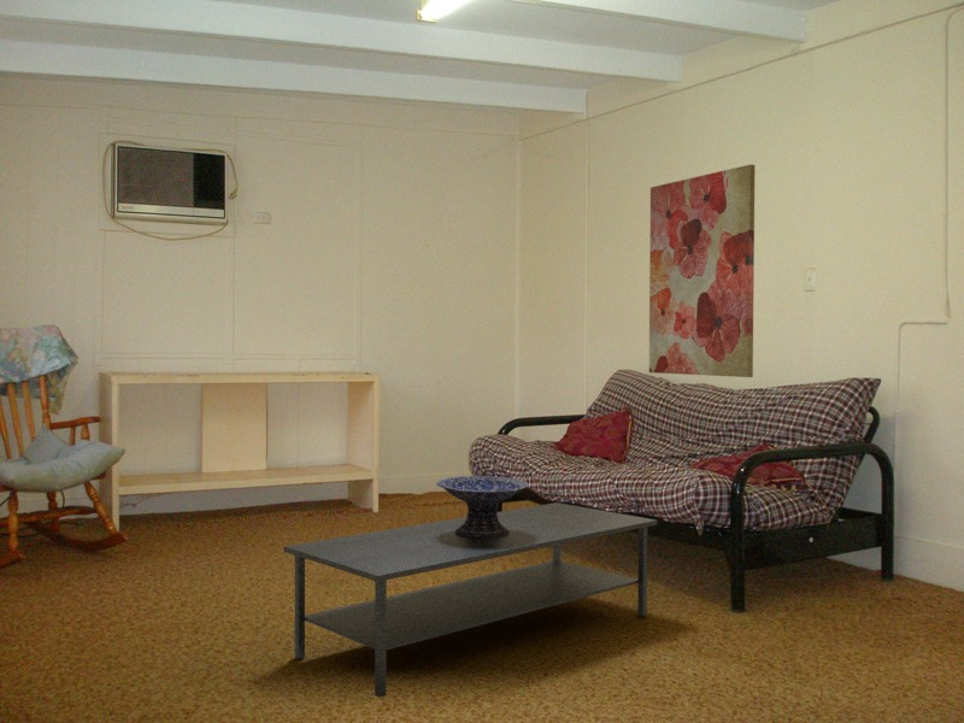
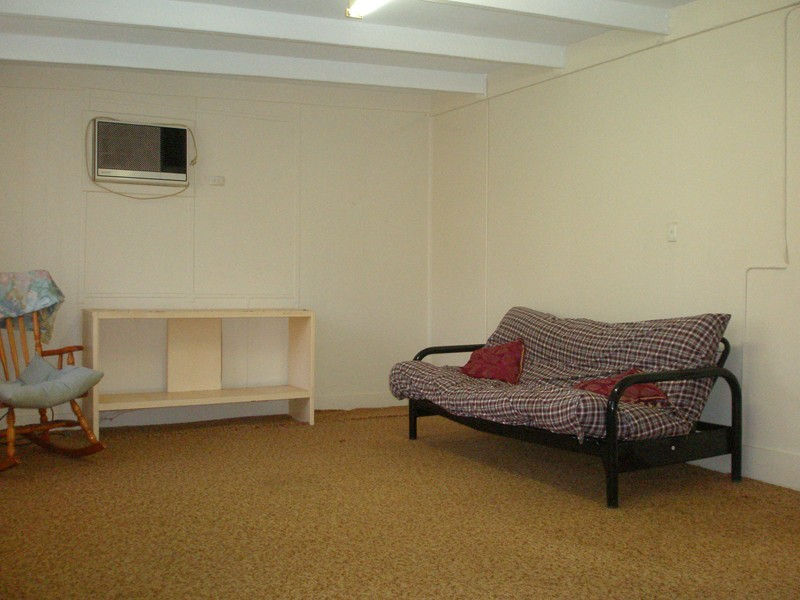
- decorative bowl (482, 506)
- coffee table (483, 583)
- wall art (698, 276)
